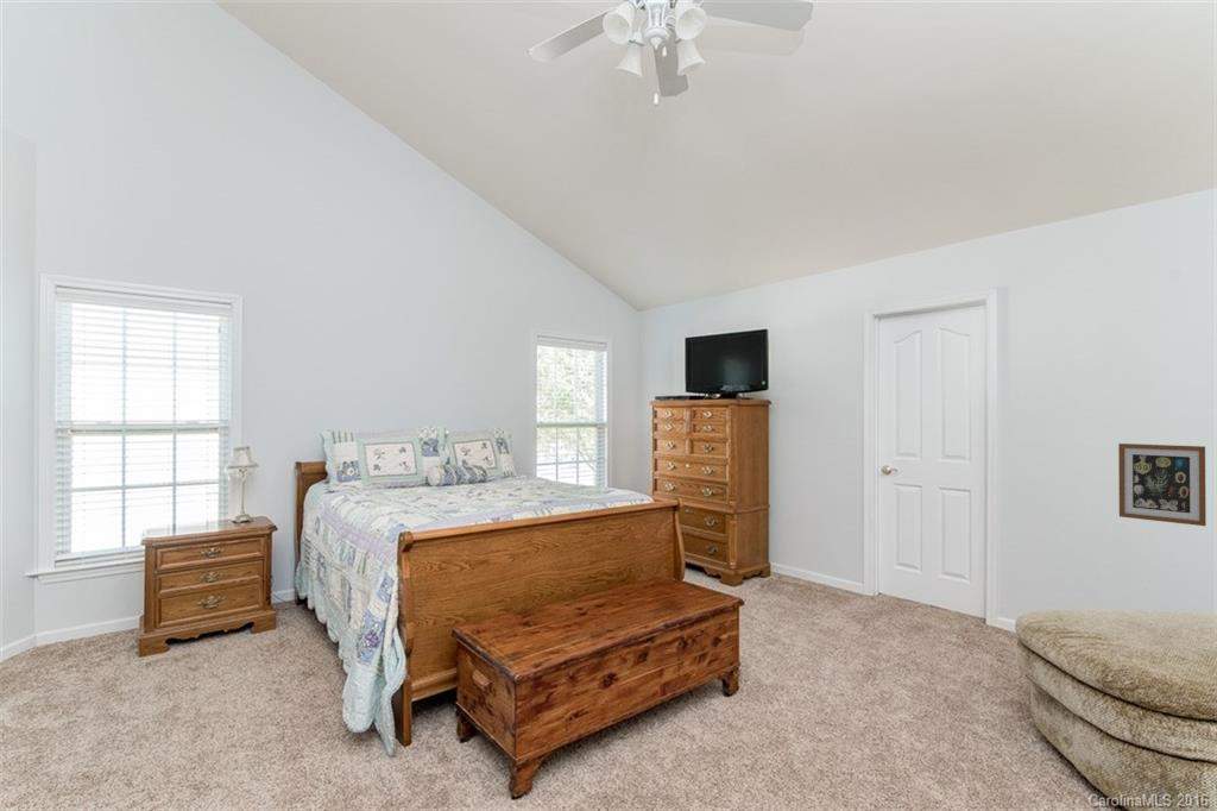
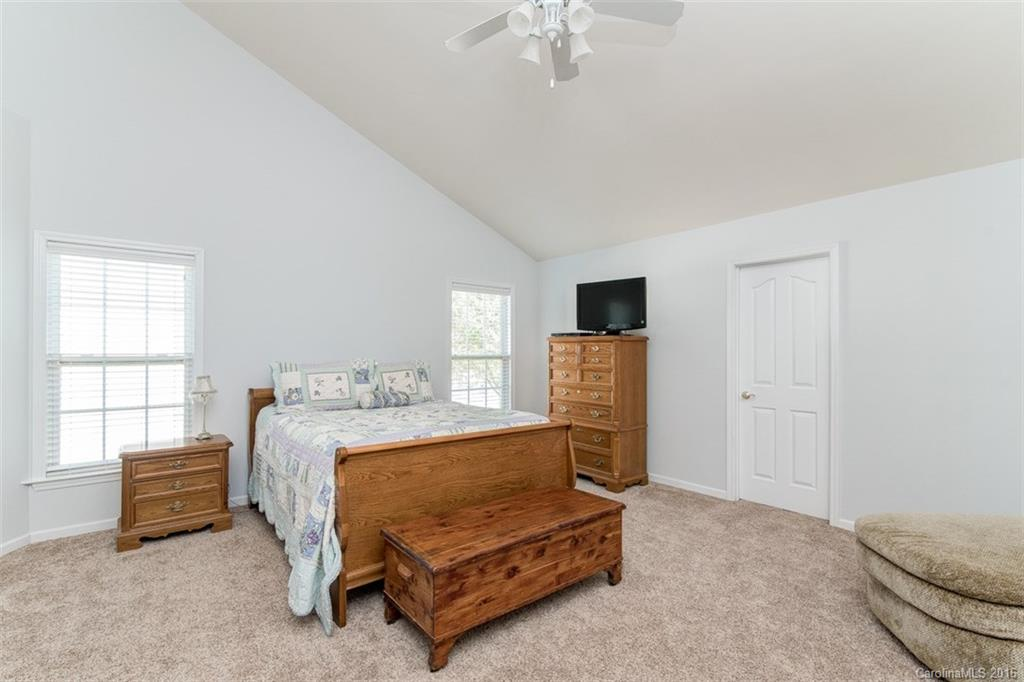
- wall art (1160, 483)
